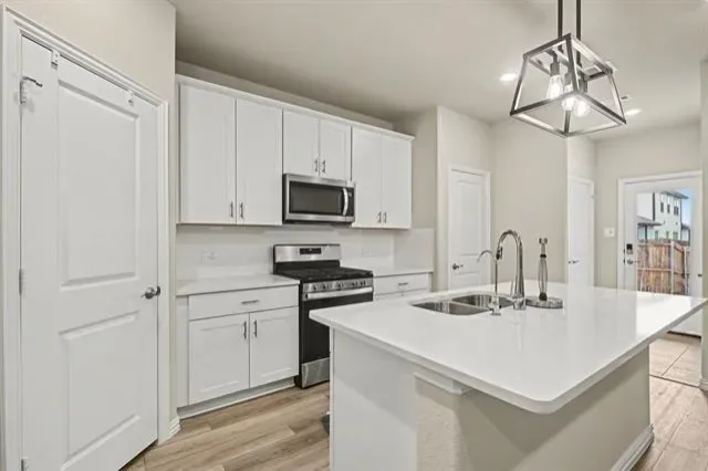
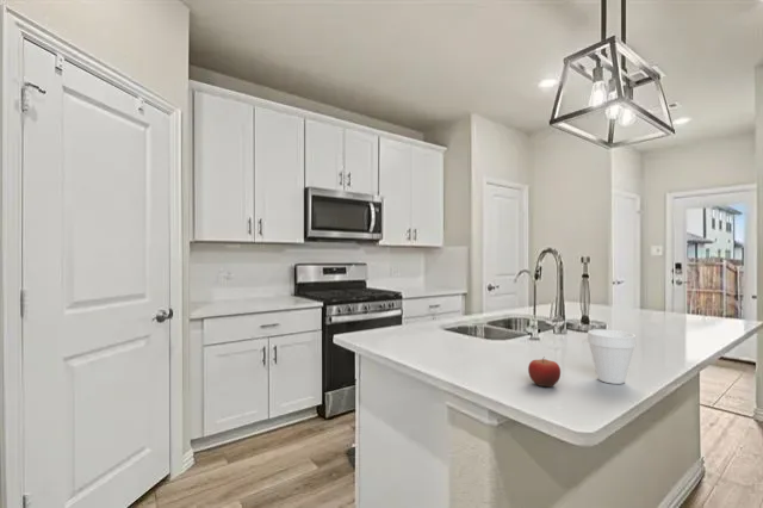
+ fruit (544, 370)
+ cup (610, 357)
